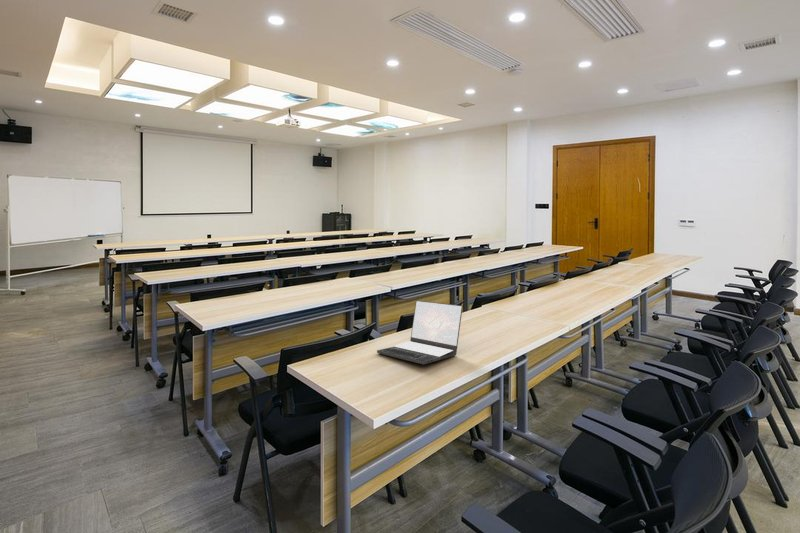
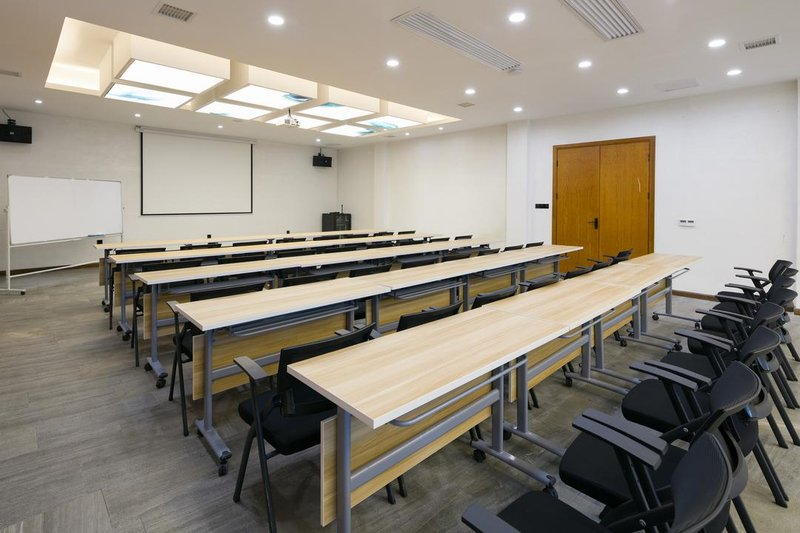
- laptop (419, 329)
